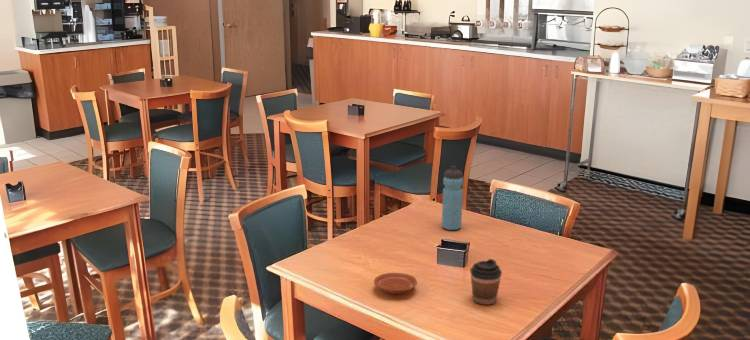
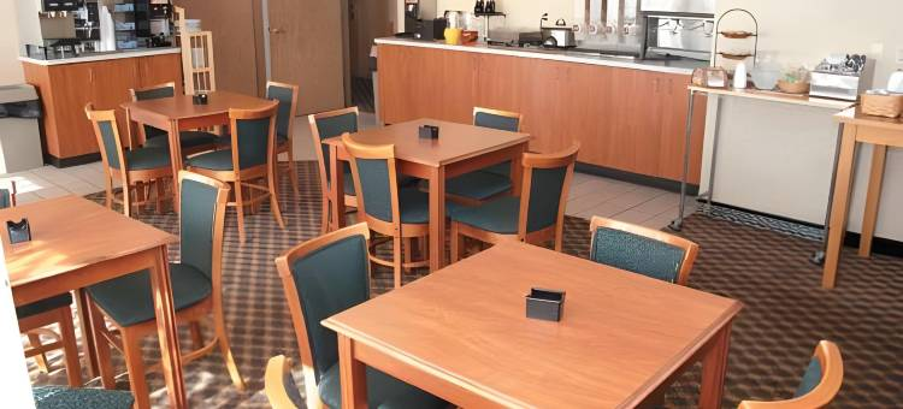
- coffee cup (485, 280)
- plate (395, 285)
- water bottle (452, 197)
